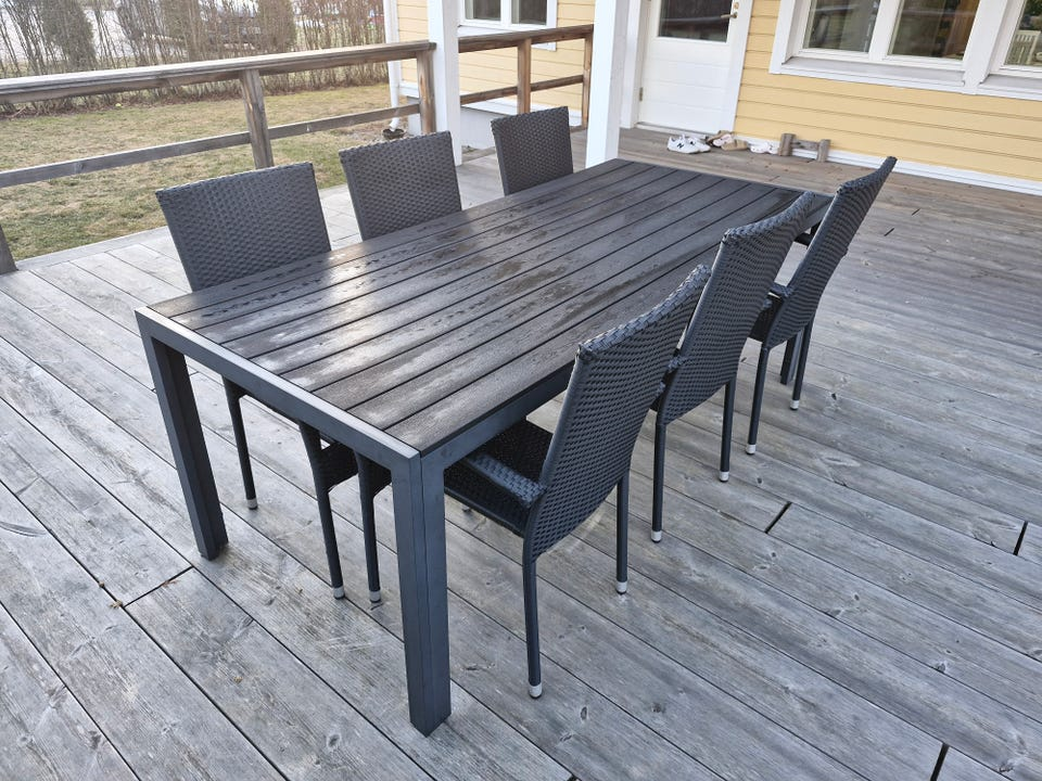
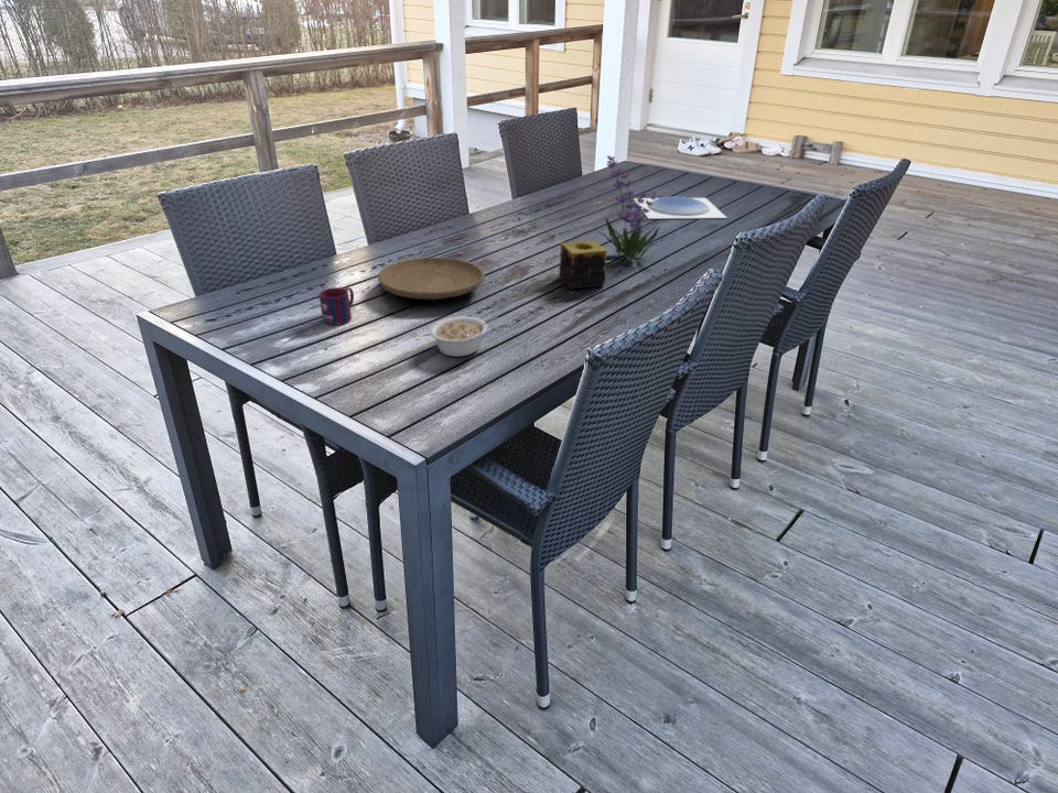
+ plant (631, 207)
+ plate (678, 204)
+ mug (339, 304)
+ plate (432, 282)
+ candle (582, 264)
+ legume (461, 335)
